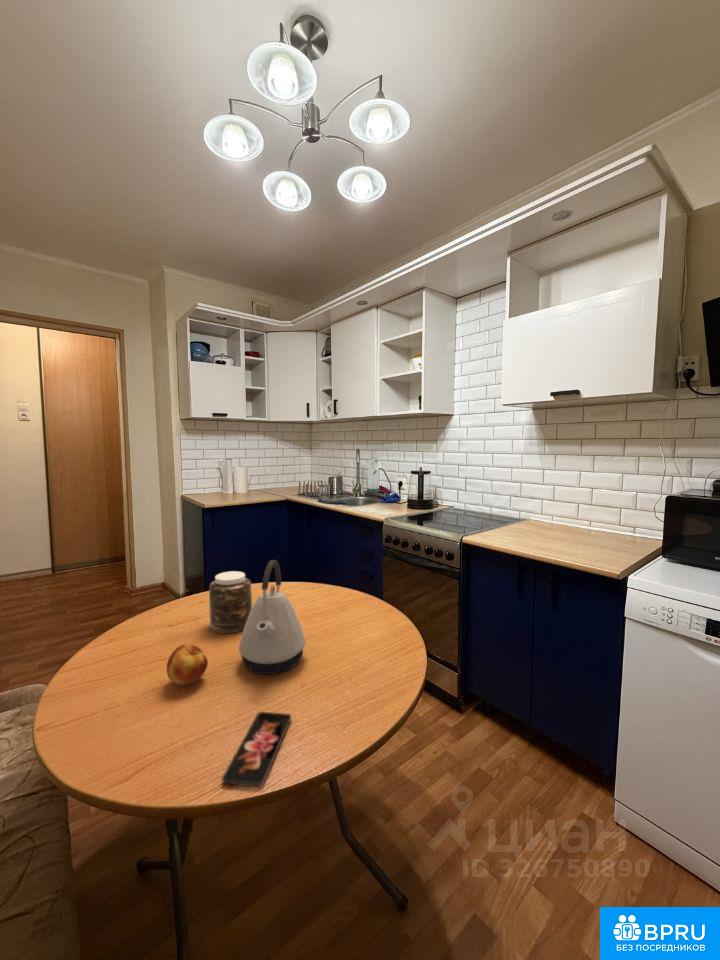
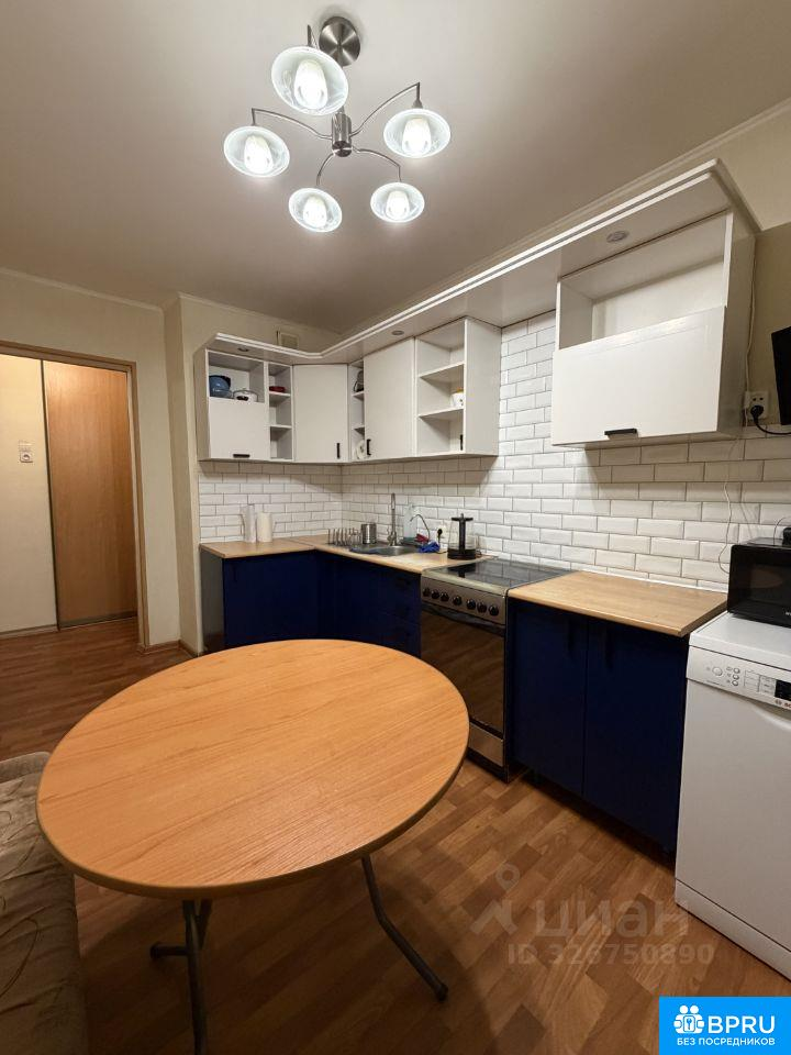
- kettle (271, 612)
- jar (230, 600)
- smartphone (260, 745)
- fruit (186, 664)
